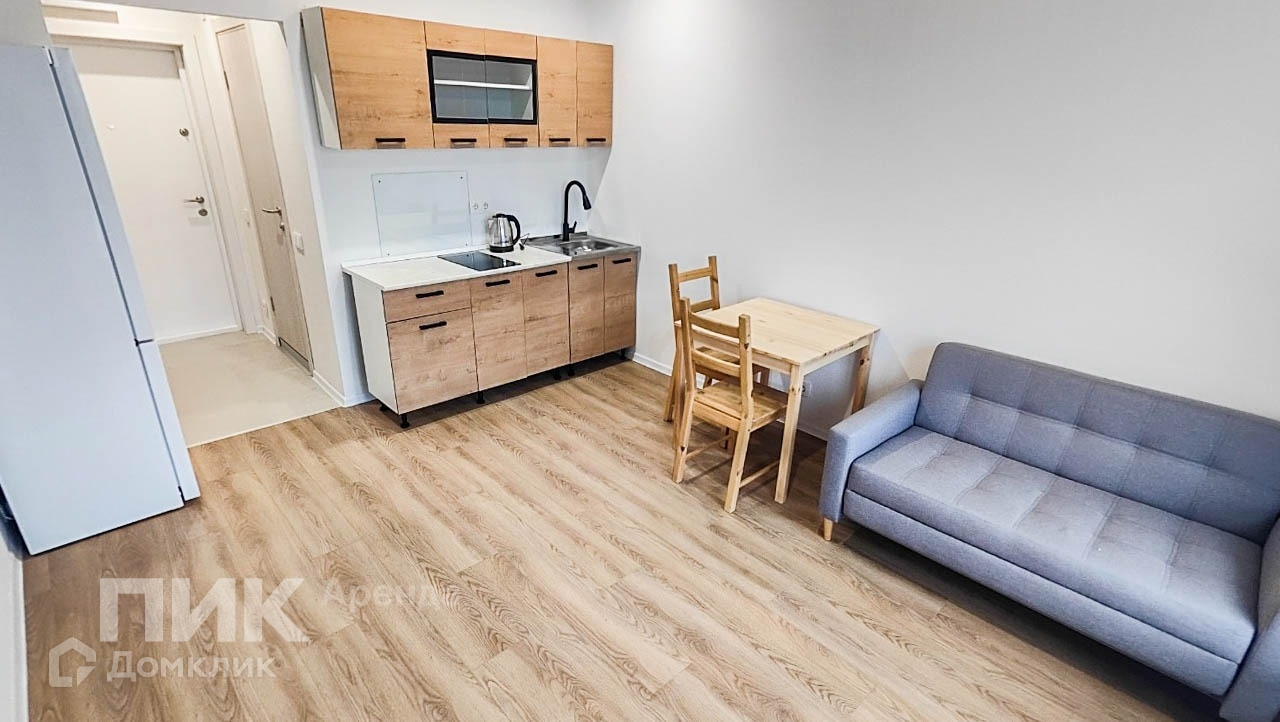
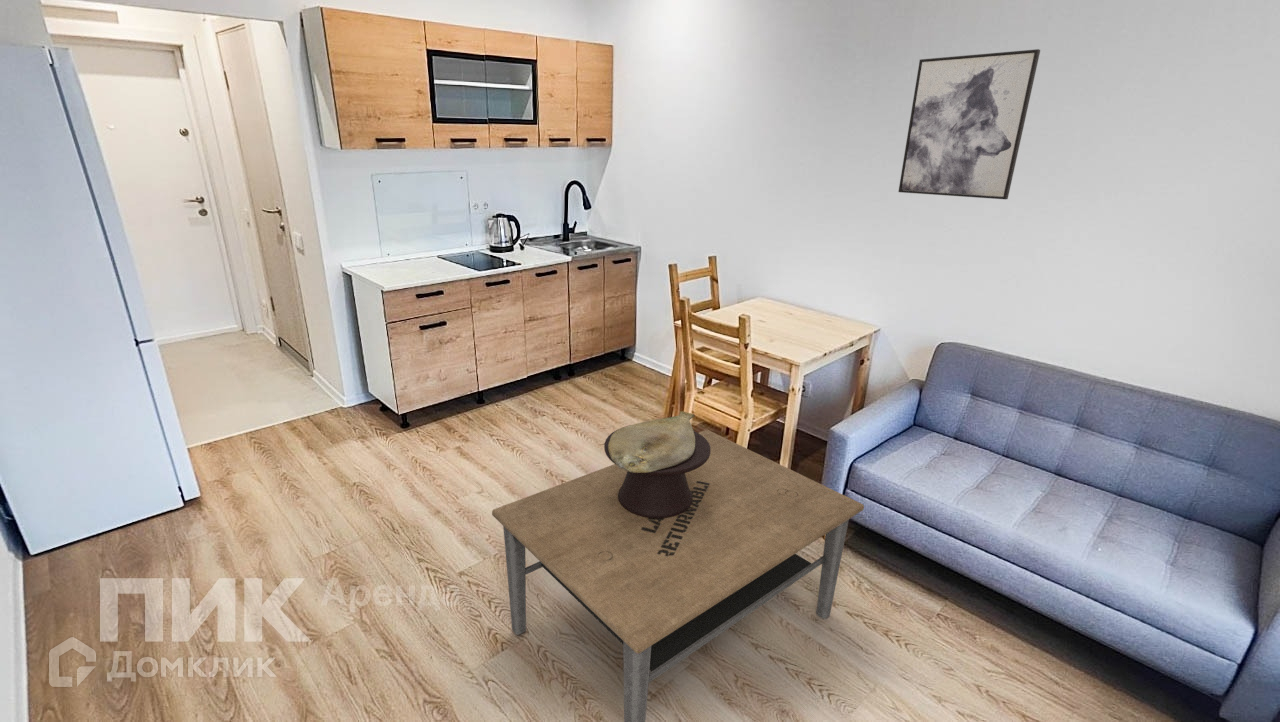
+ decorative bowl (660, 464)
+ coffee table (678, 566)
+ wall art (962, 127)
